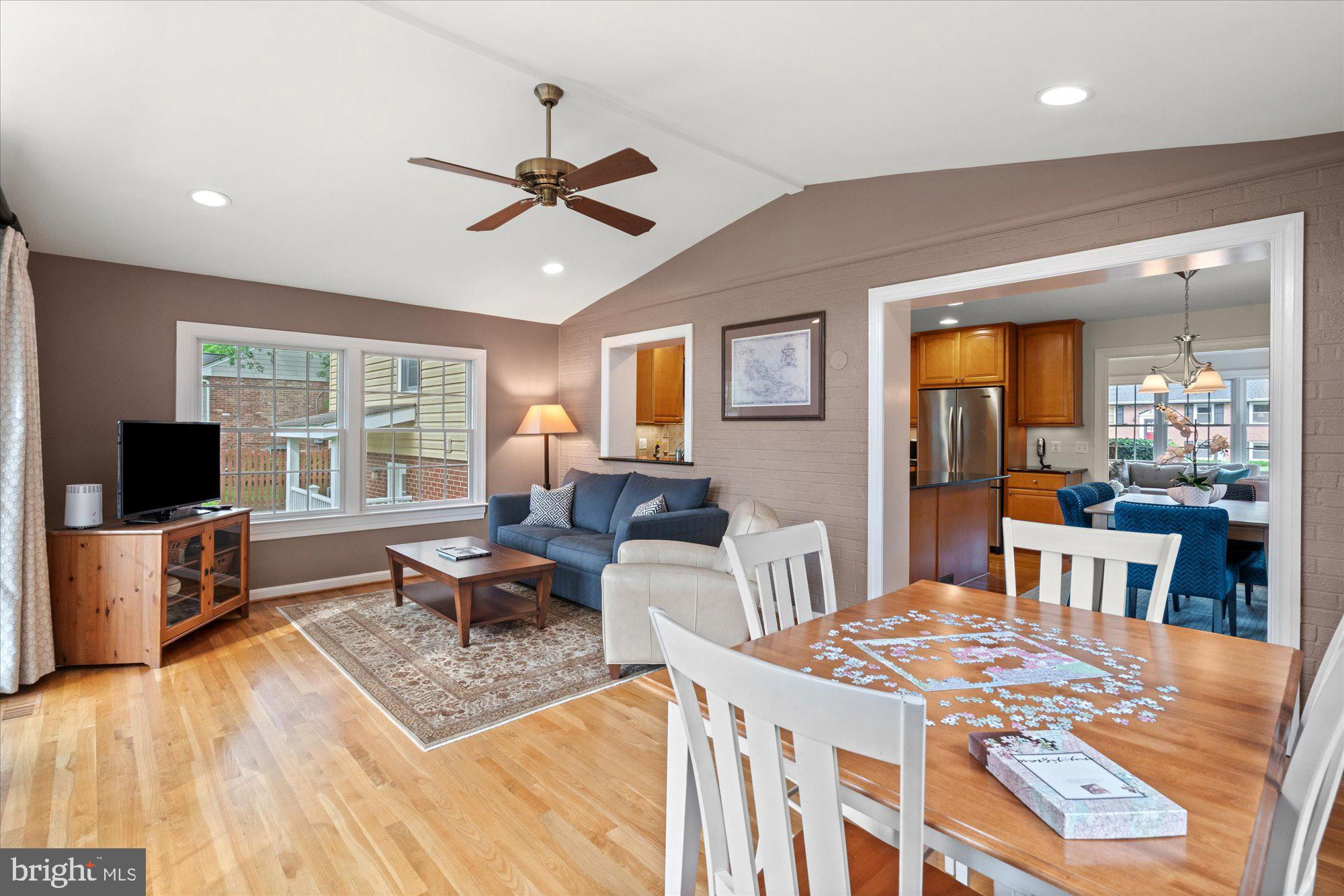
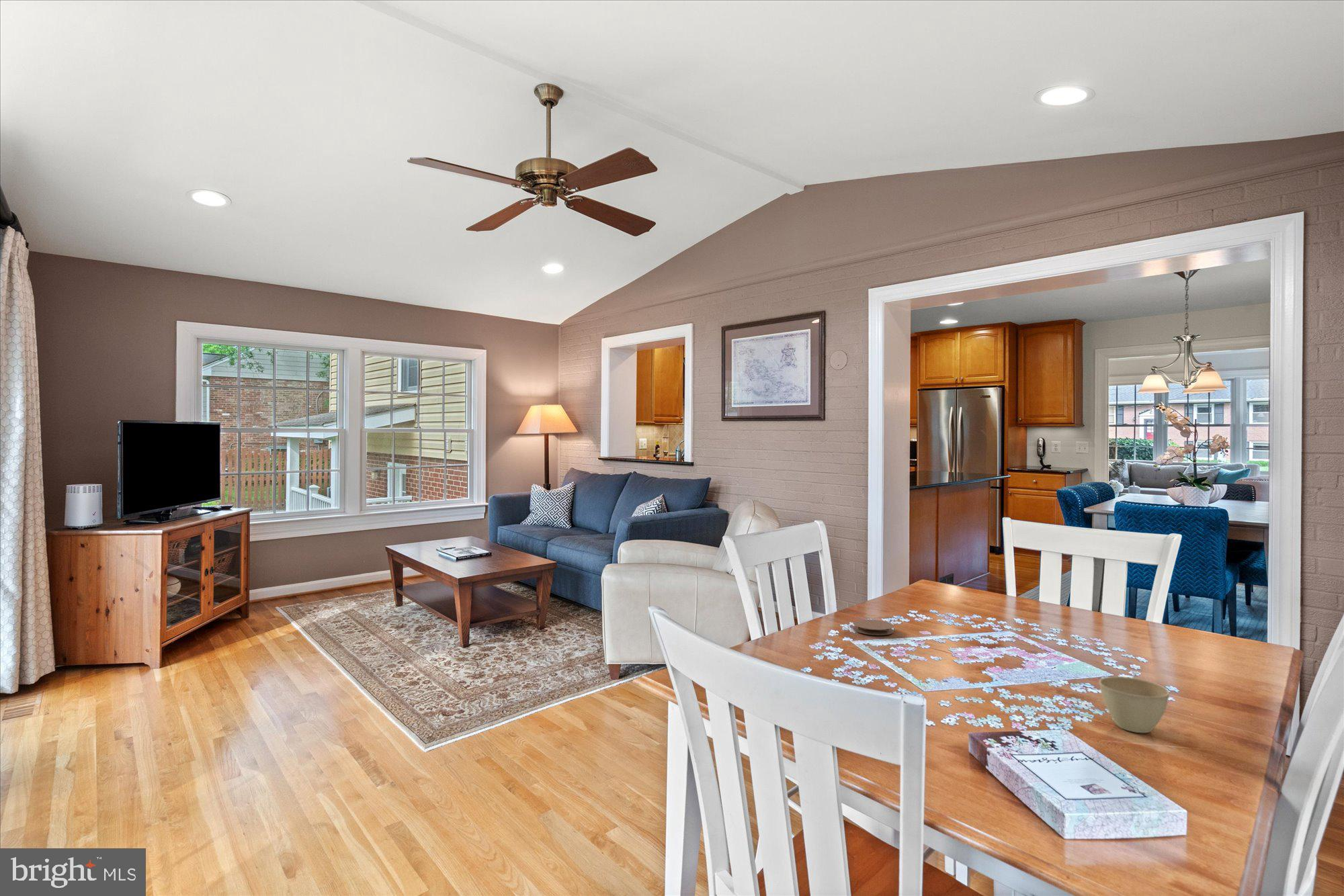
+ flower pot (1133, 706)
+ coaster (873, 627)
